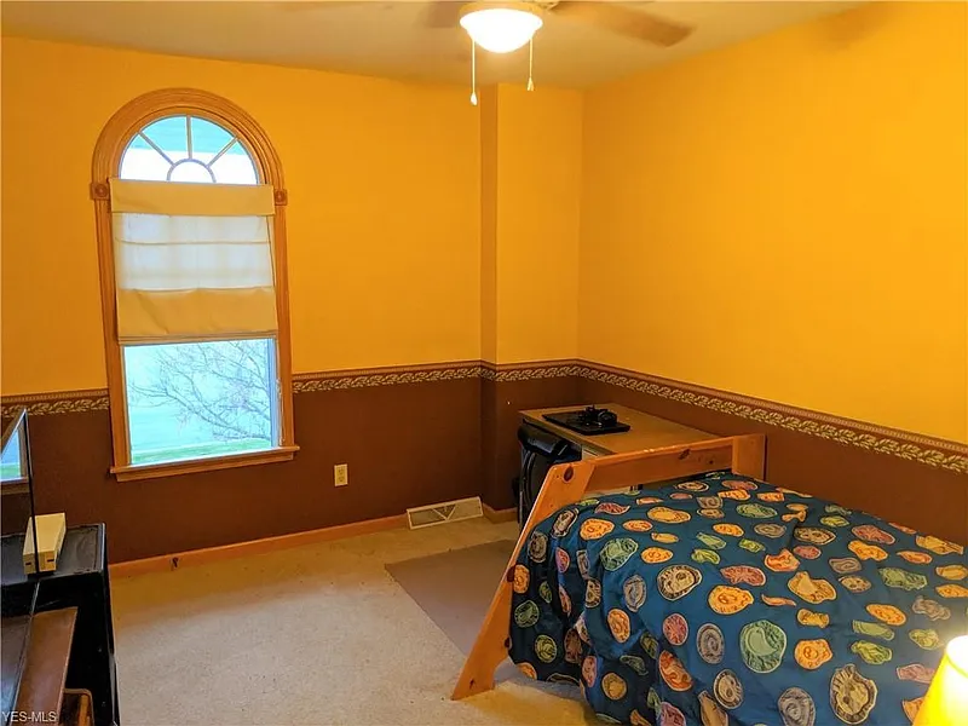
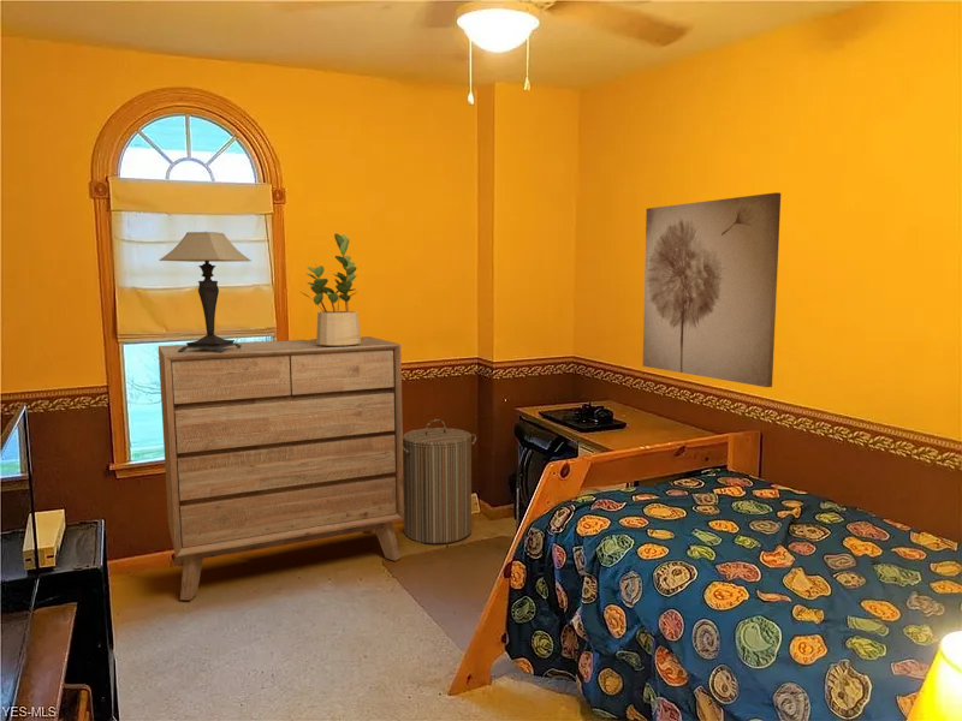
+ potted plant (329, 288)
+ wall art (703, 290)
+ dresser (284, 454)
+ table lamp (208, 291)
+ laundry hamper (437, 476)
